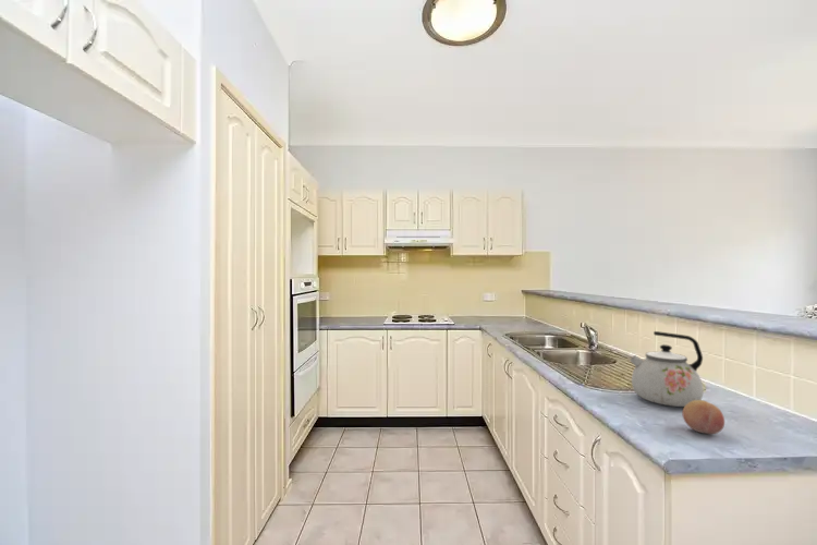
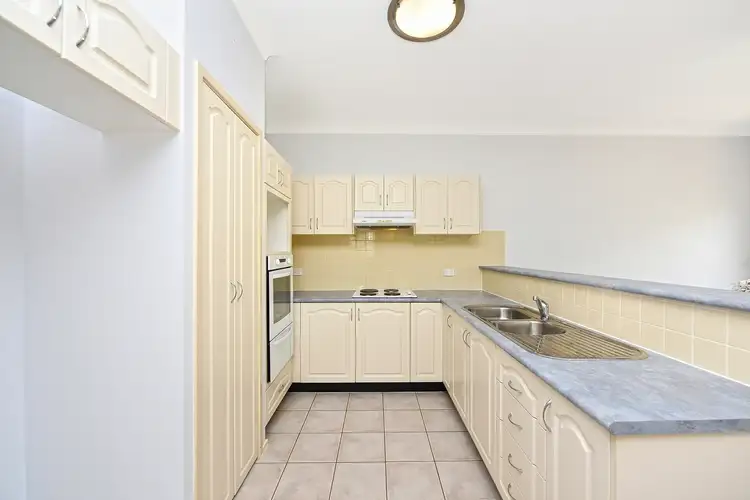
- fruit (703, 416)
- kettle (664, 366)
